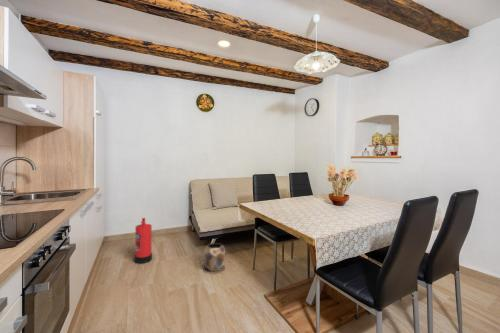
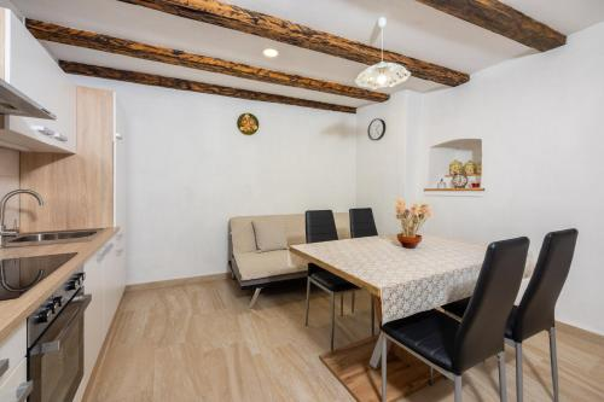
- fire extinguisher (143, 236)
- planter (214, 256)
